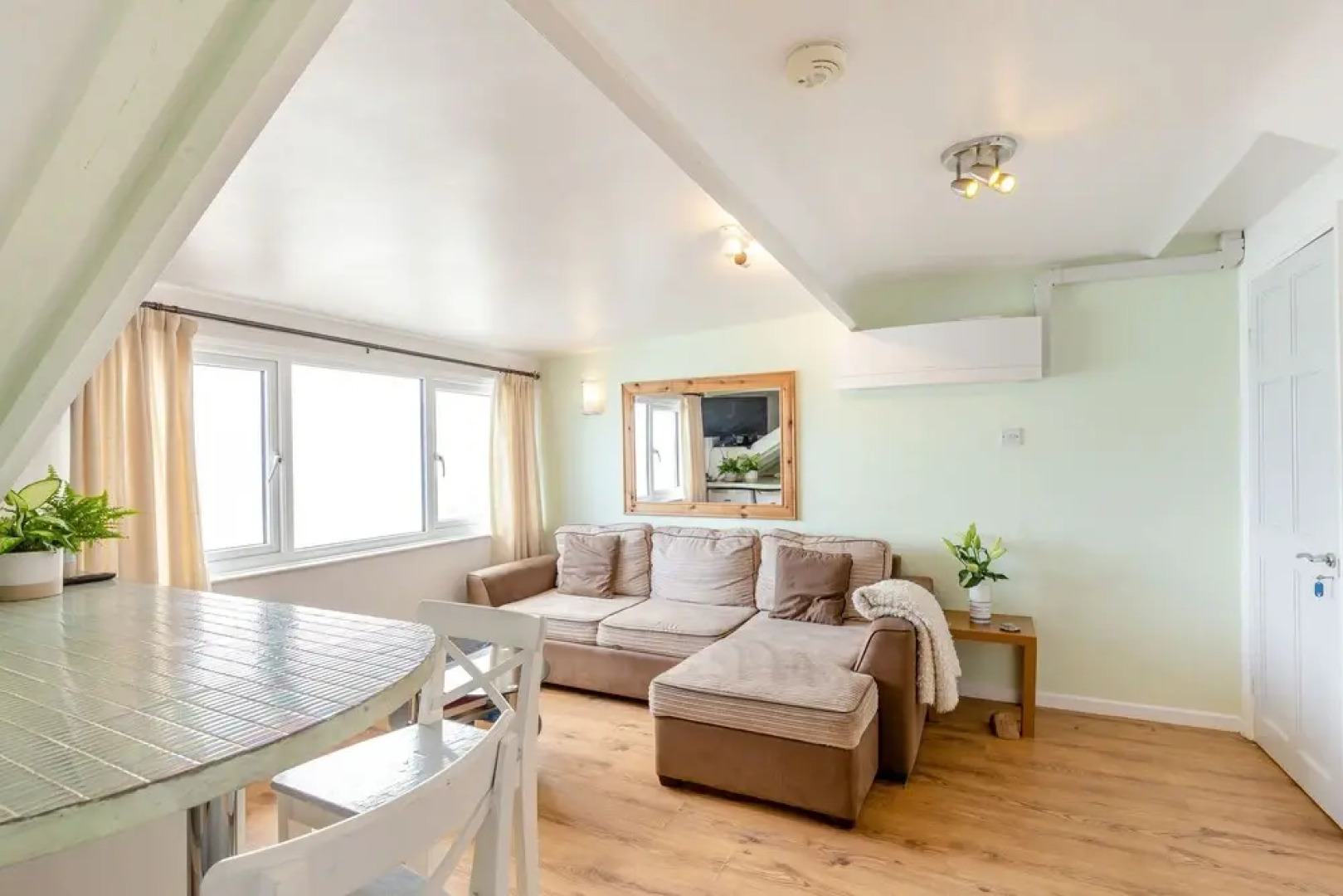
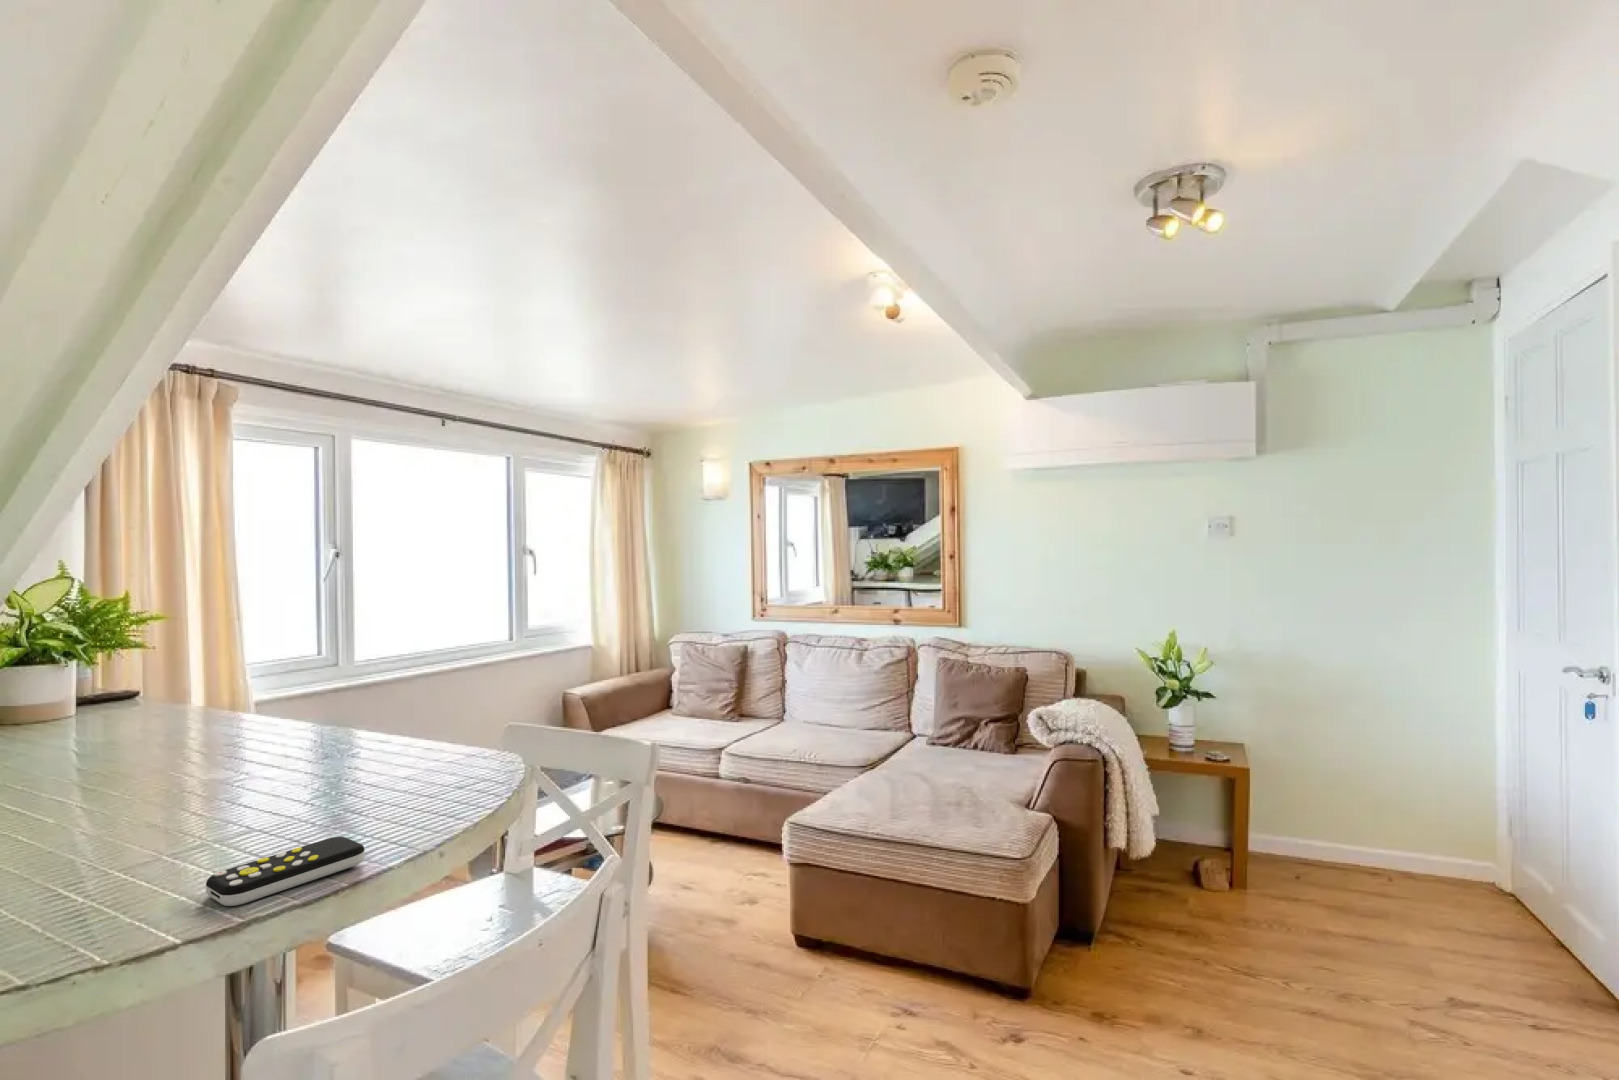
+ remote control (289, 868)
